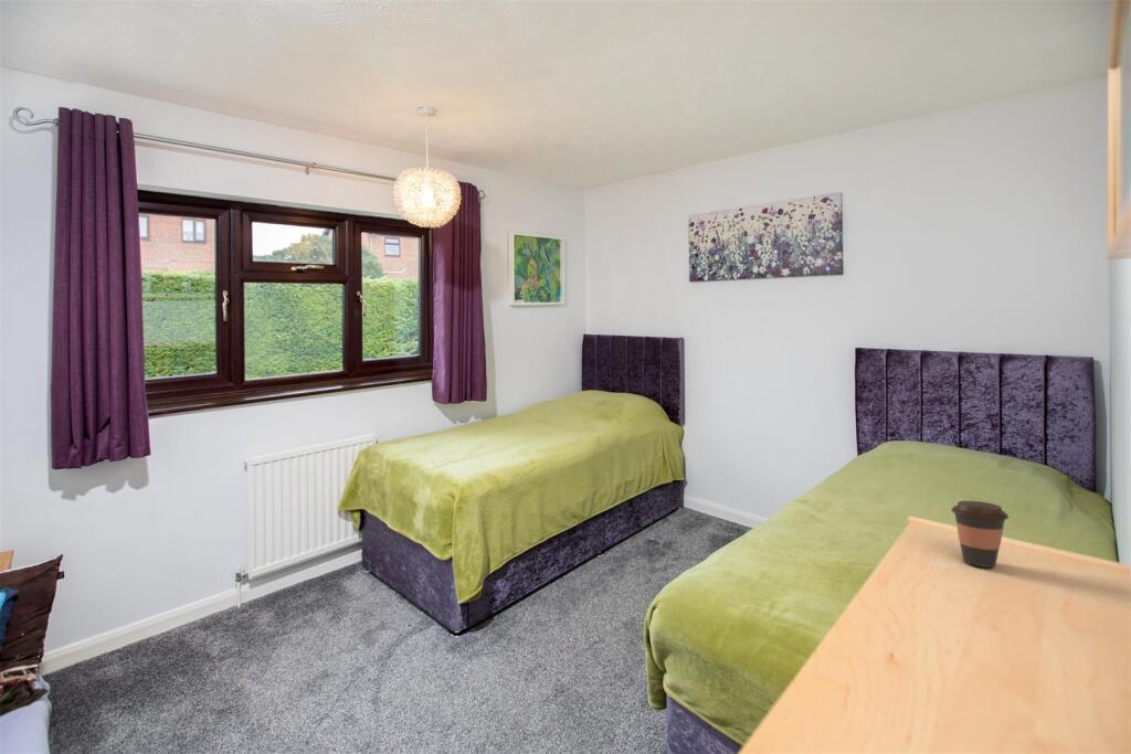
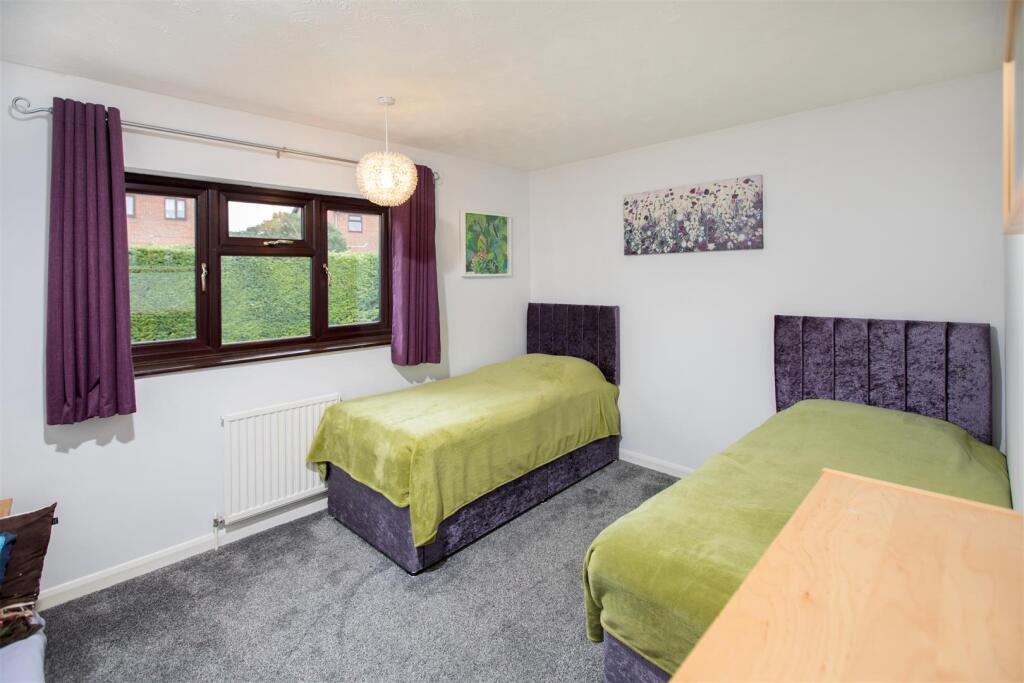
- coffee cup (979, 533)
